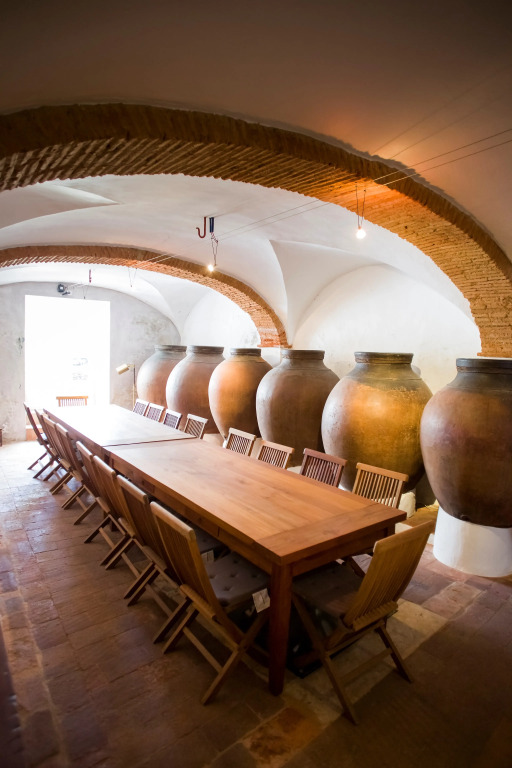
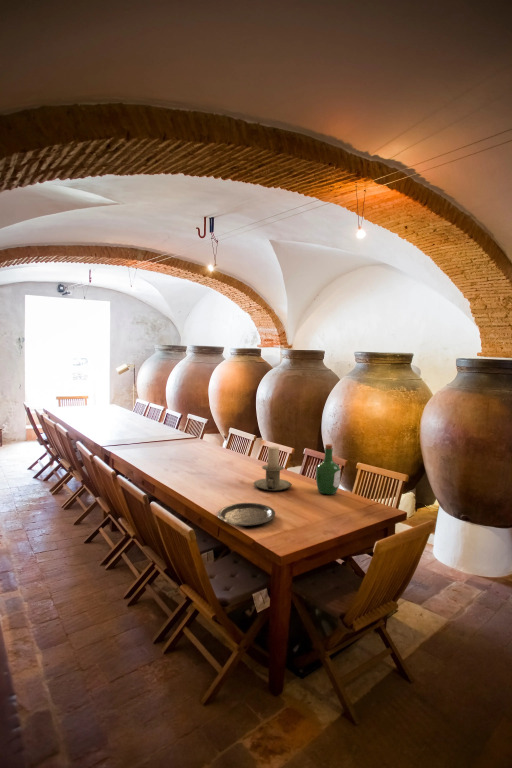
+ plate (246, 514)
+ wine bottle (328, 468)
+ candle holder (272, 466)
